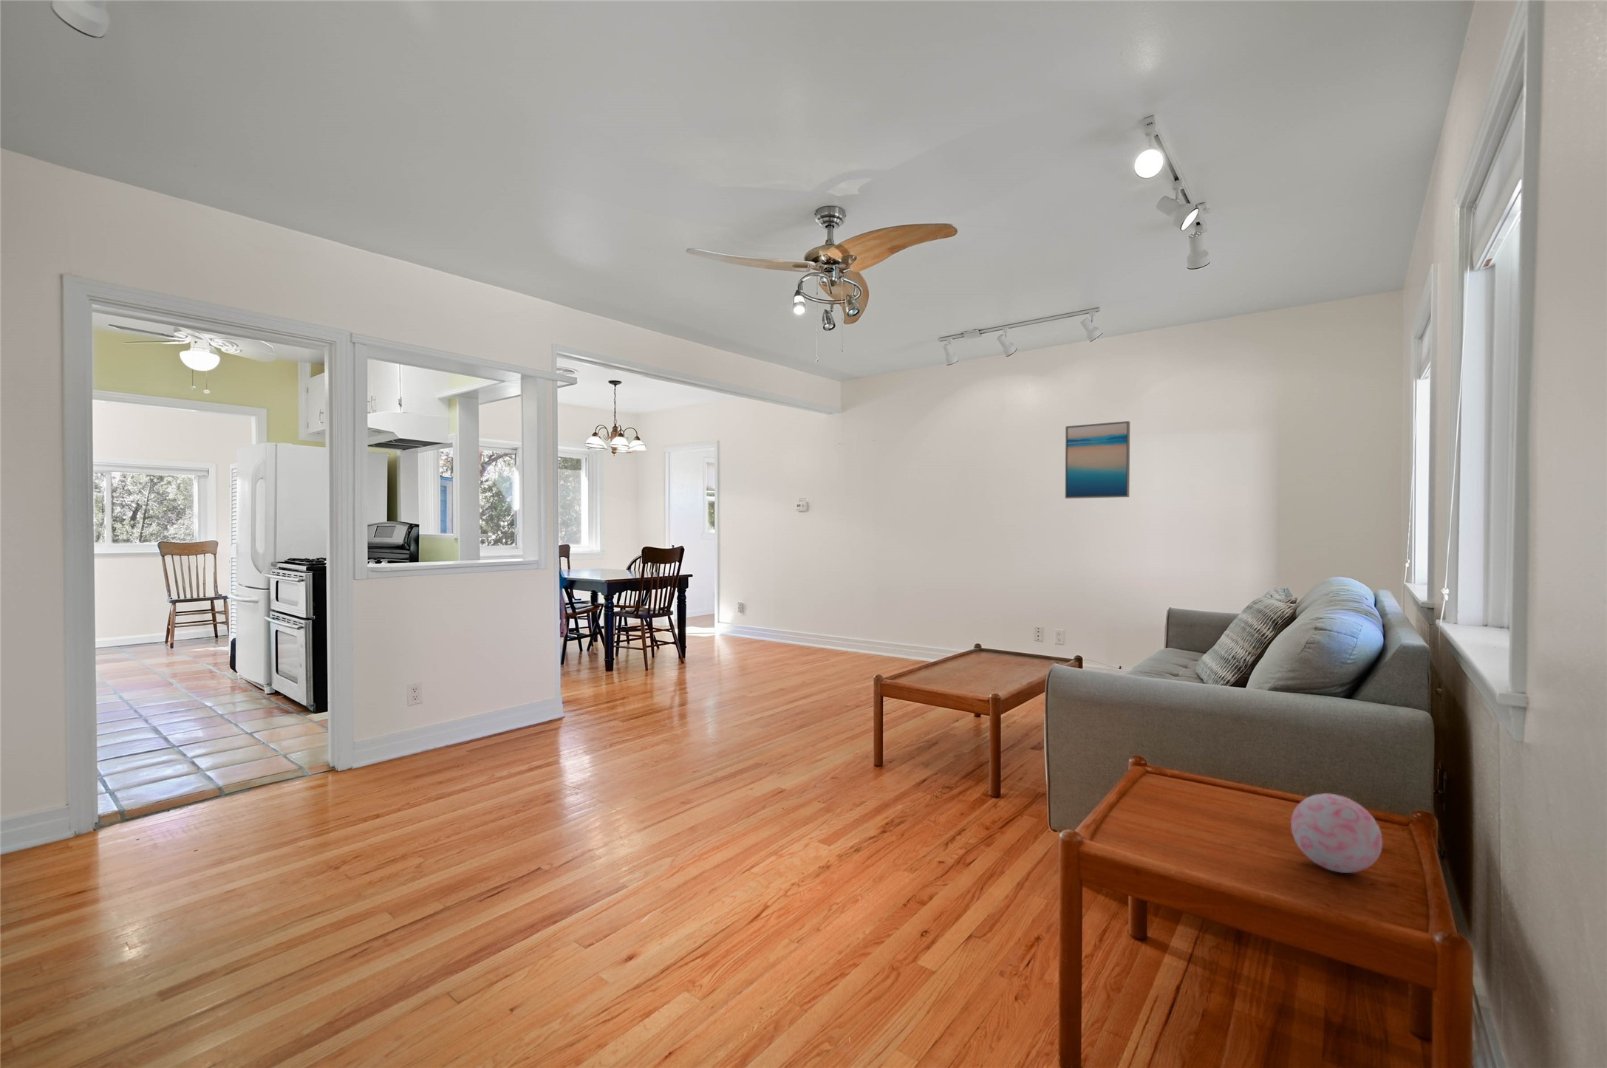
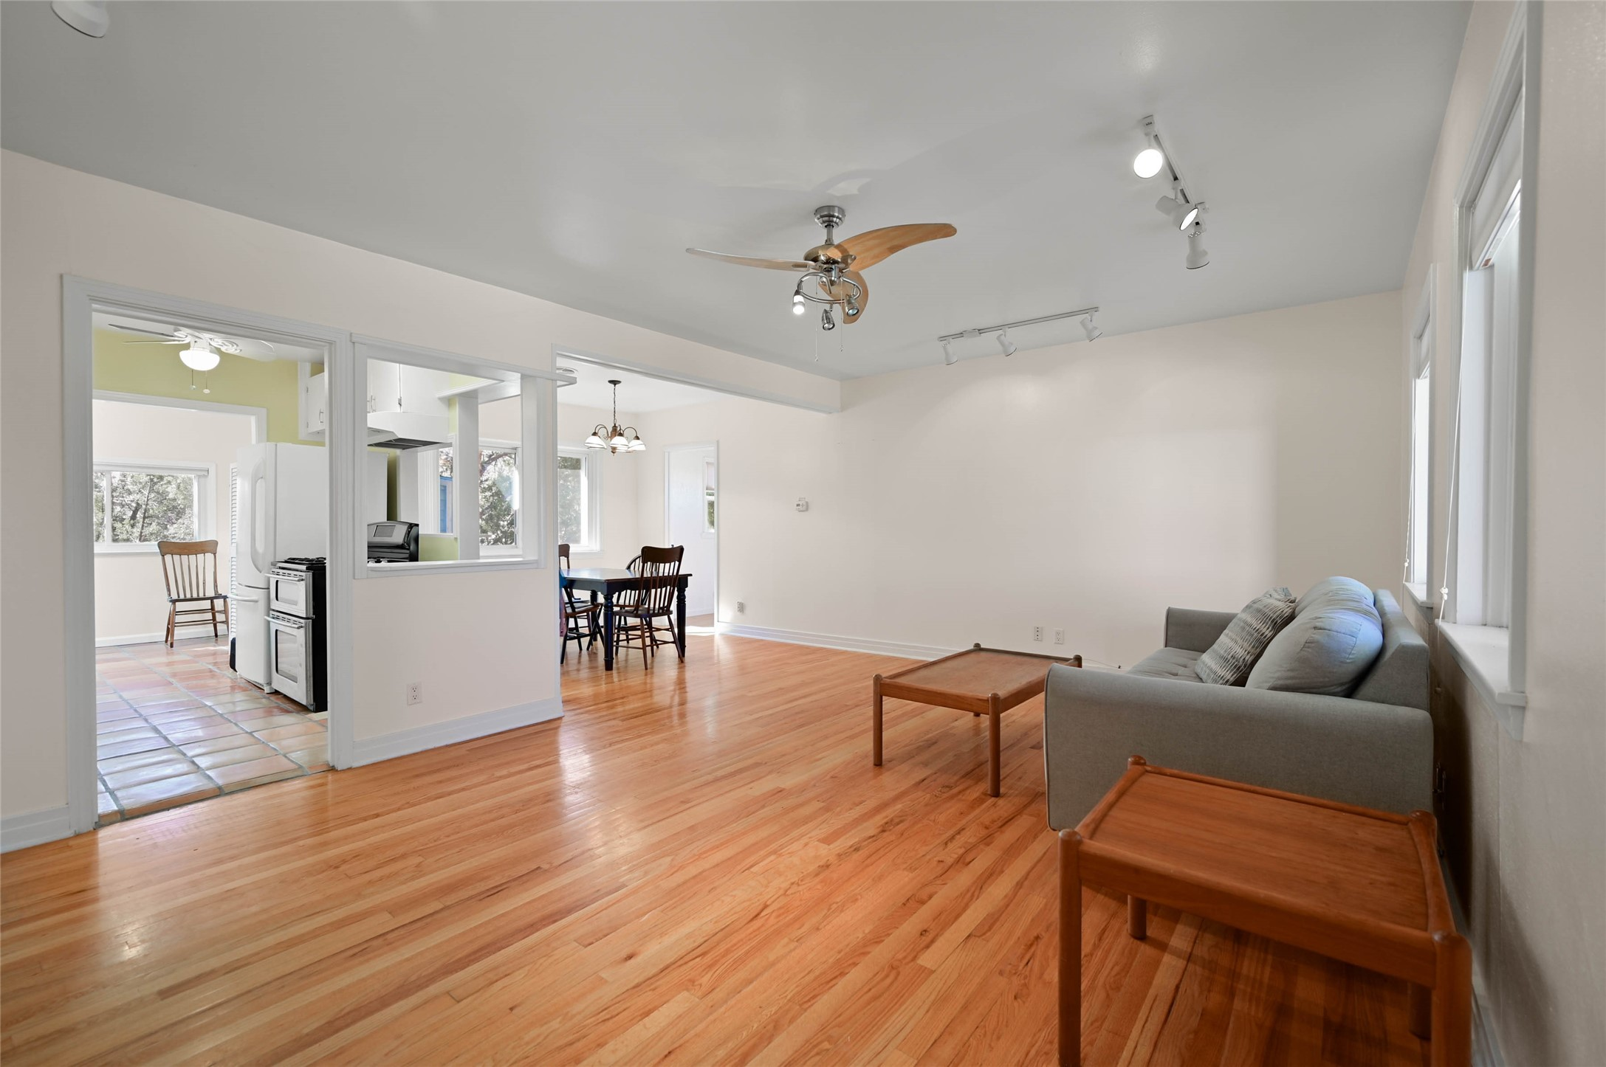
- decorative orb (1335, 832)
- wall art (1097, 461)
